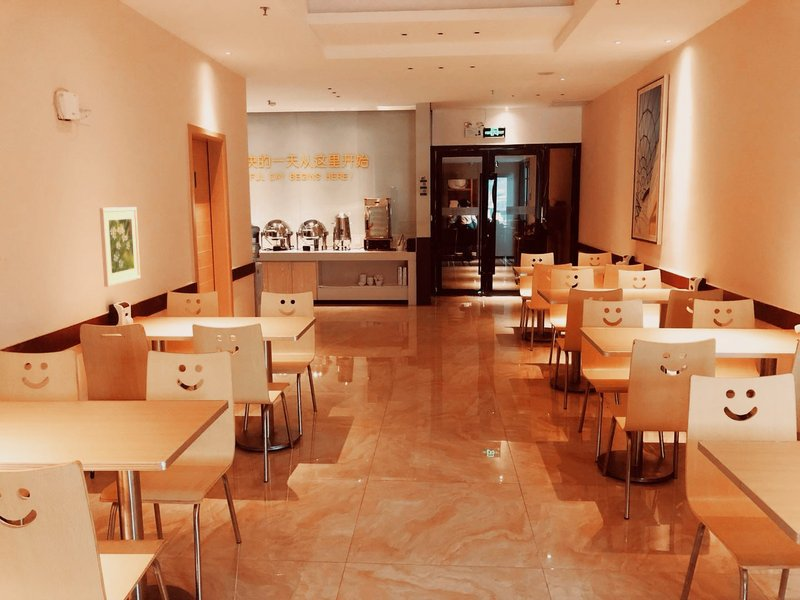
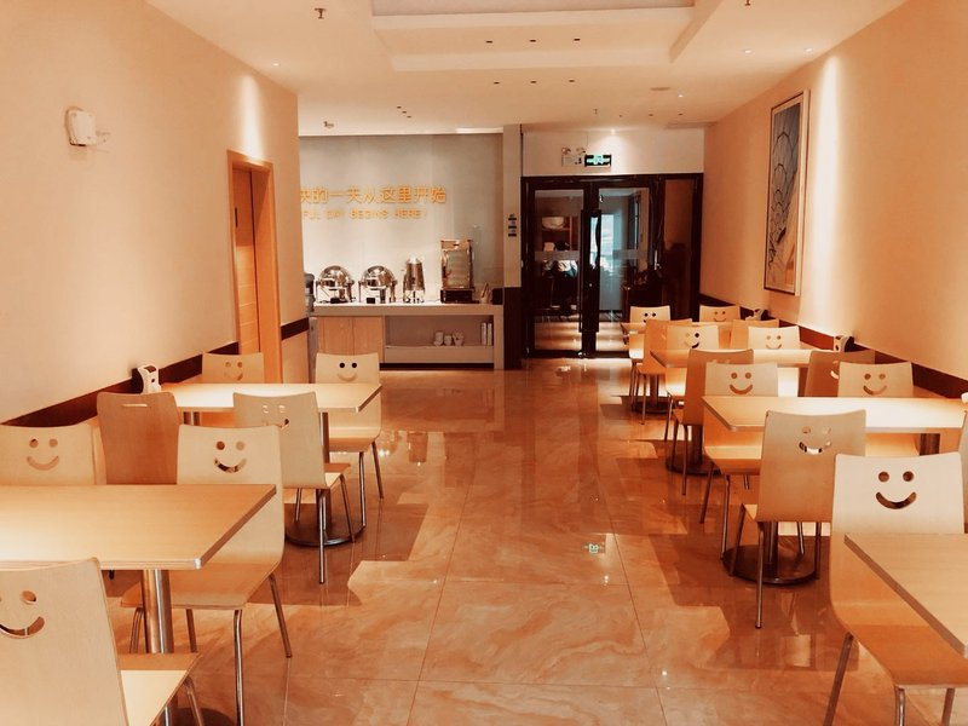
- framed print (121, 245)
